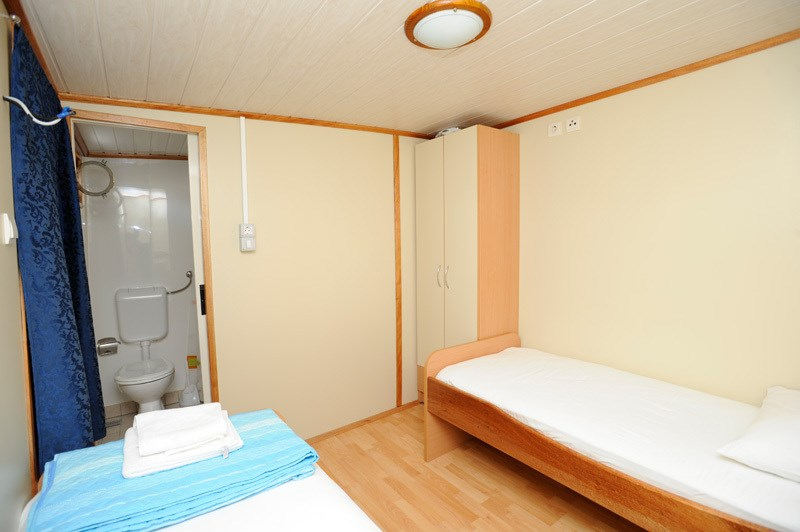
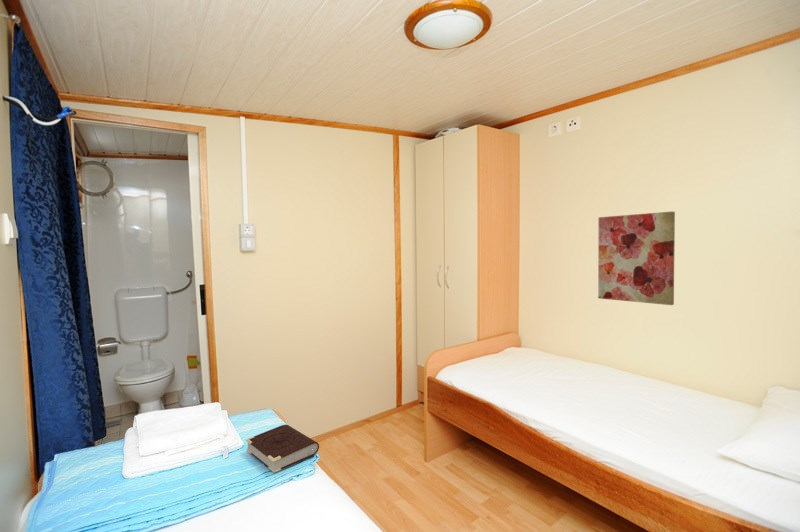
+ wall art (633, 258)
+ book (282, 445)
